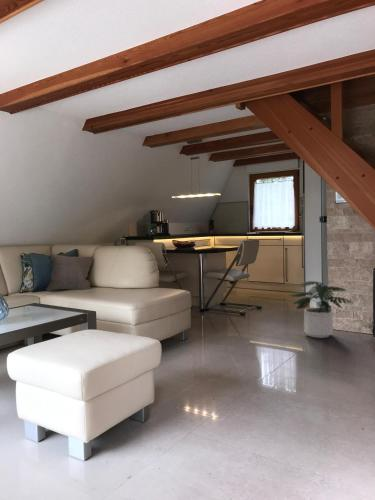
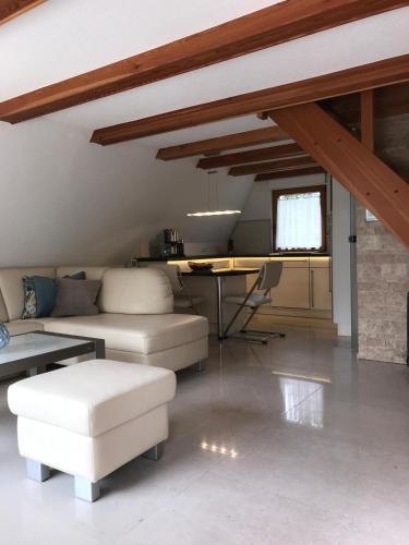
- potted plant (319, 309)
